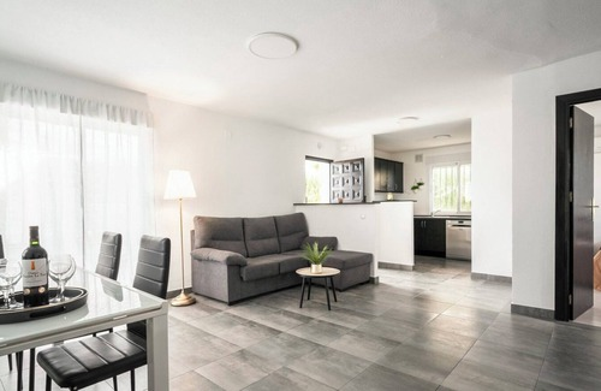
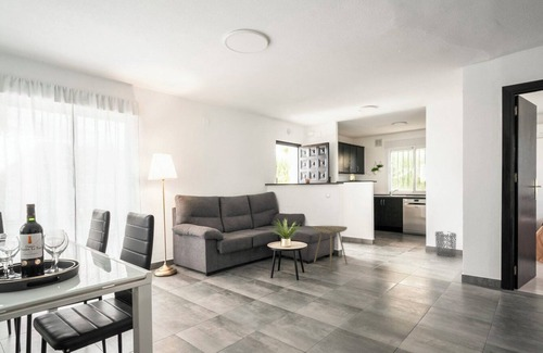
+ side table (330, 247)
+ waste bin (445, 243)
